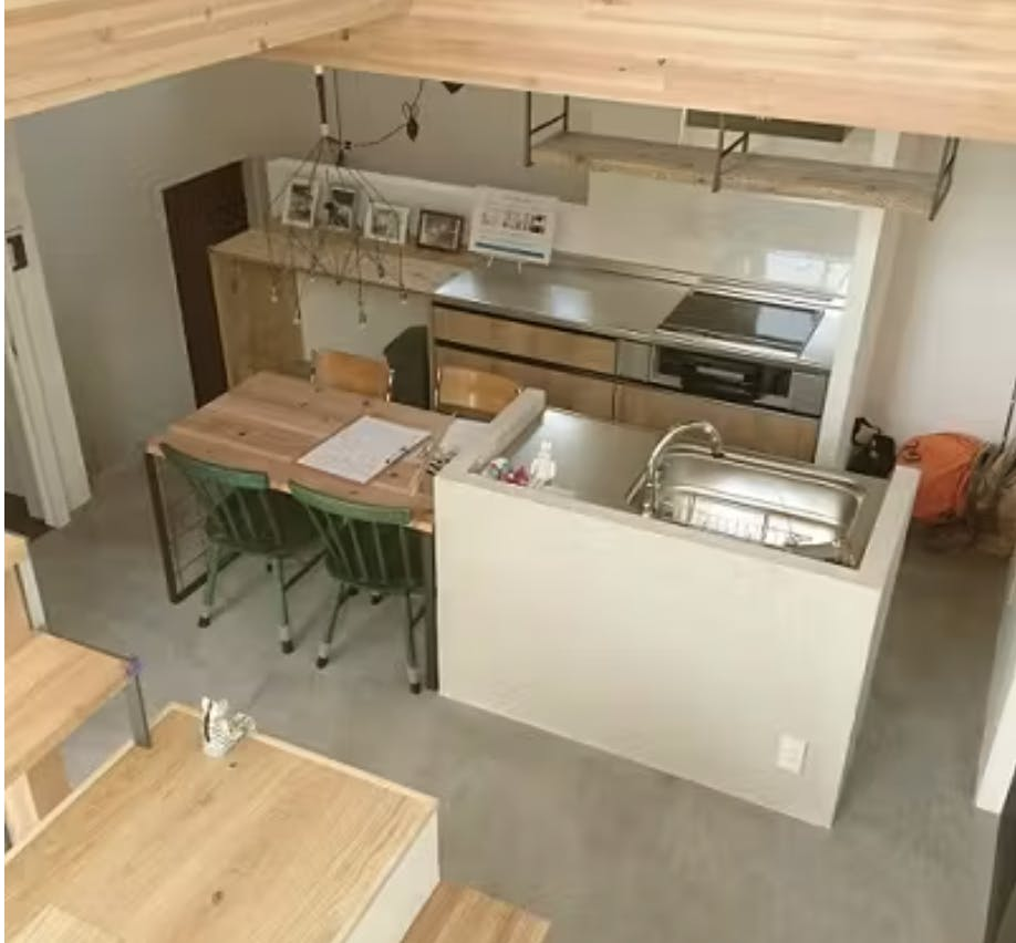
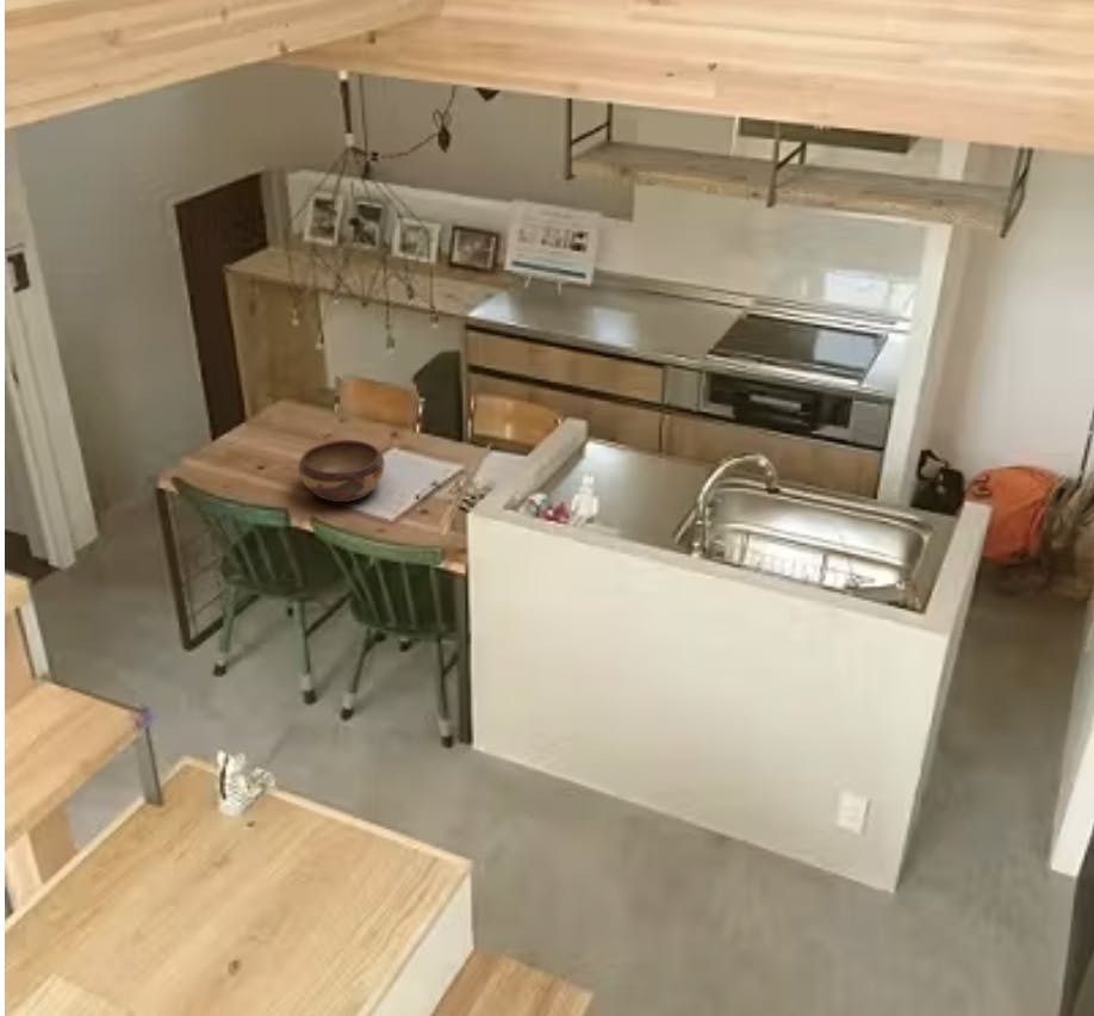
+ decorative bowl (342, 473)
